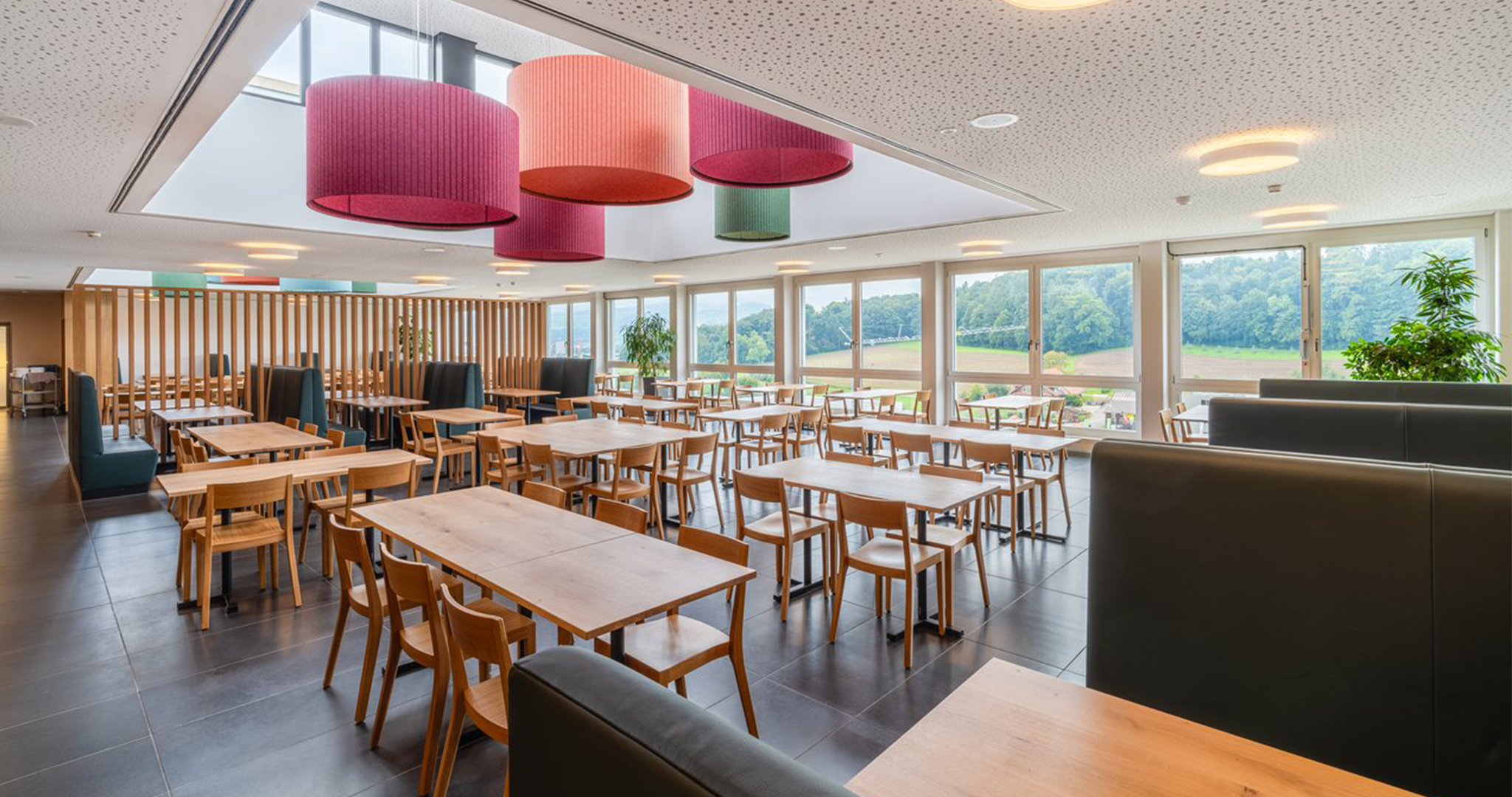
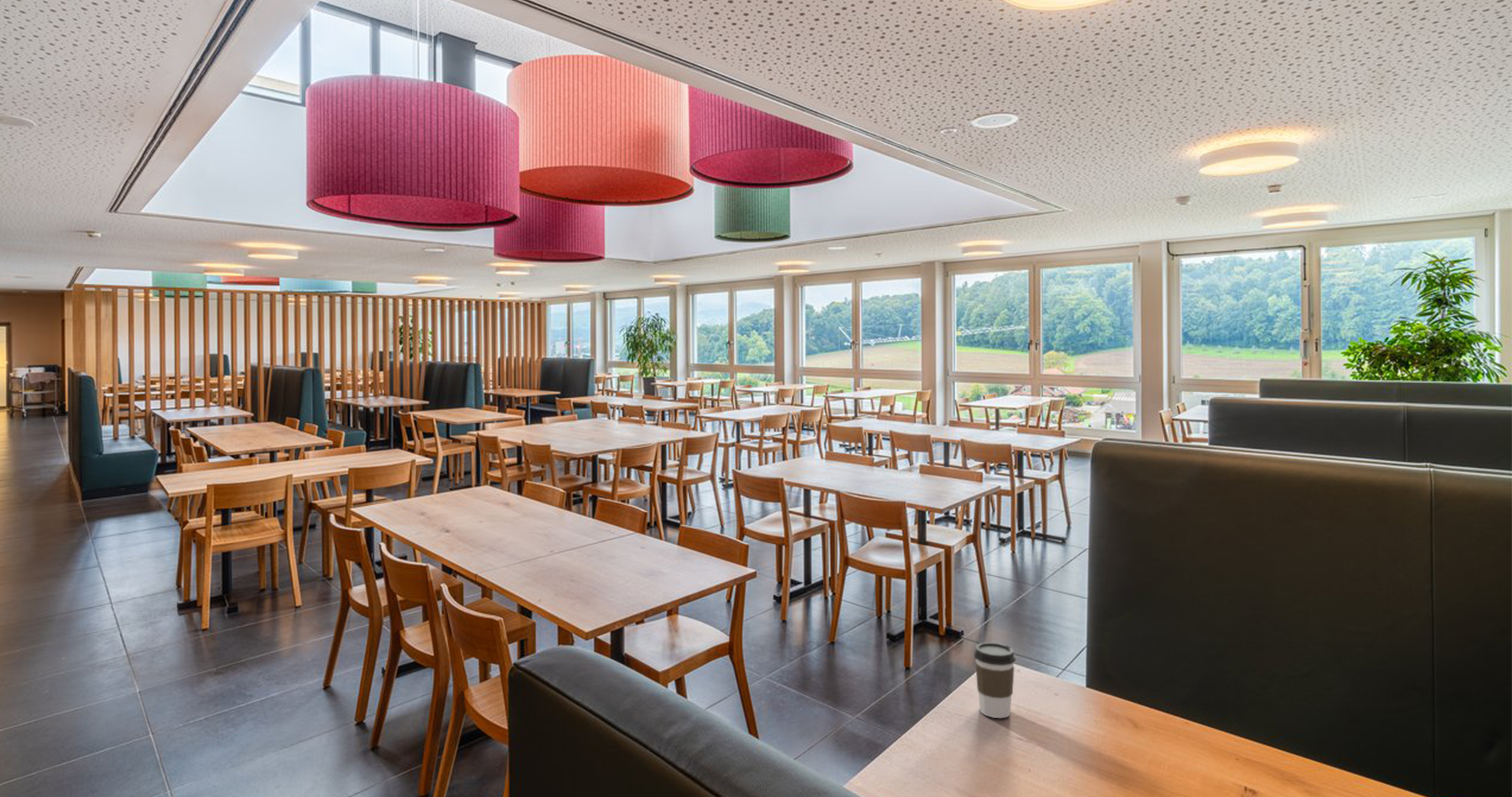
+ coffee cup (994, 680)
